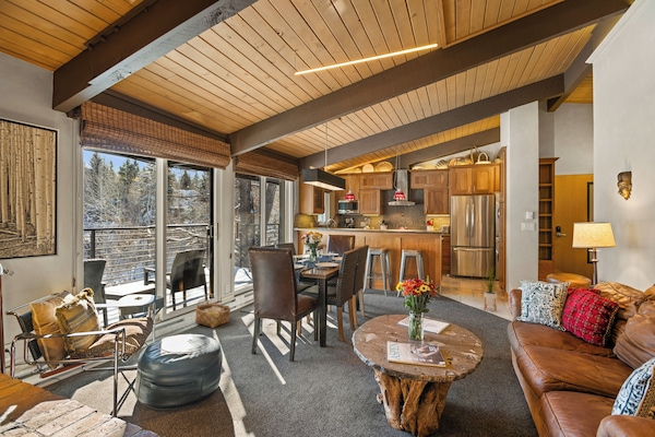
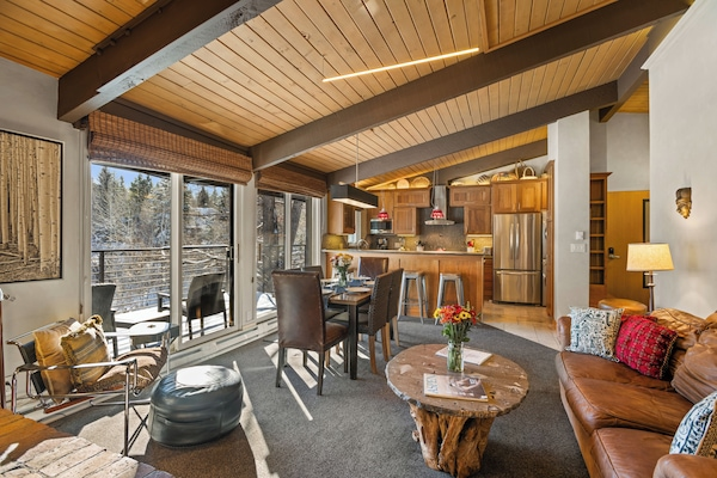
- woven basket (213, 311)
- house plant (489, 286)
